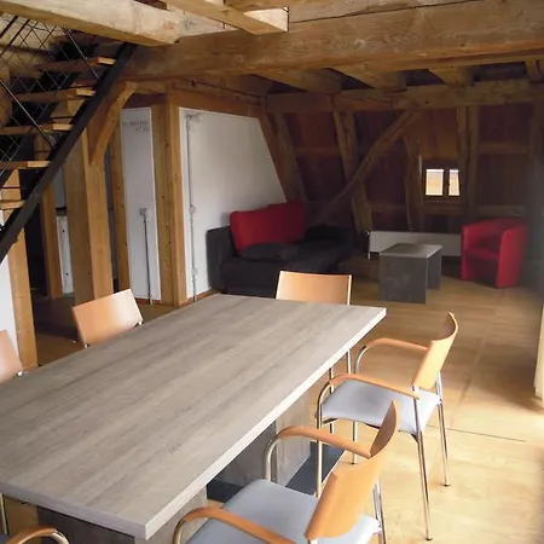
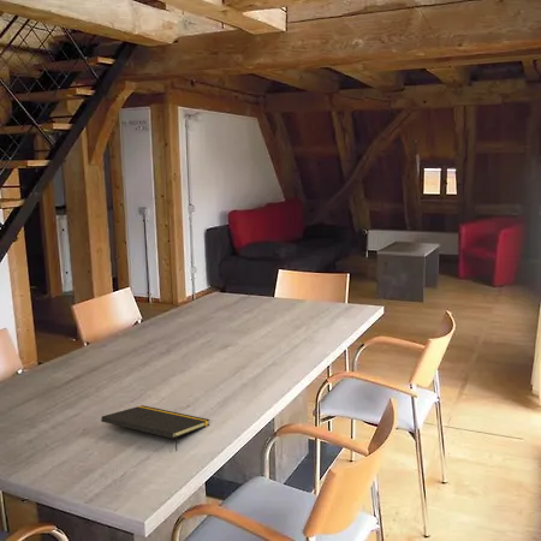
+ notepad (156, 420)
